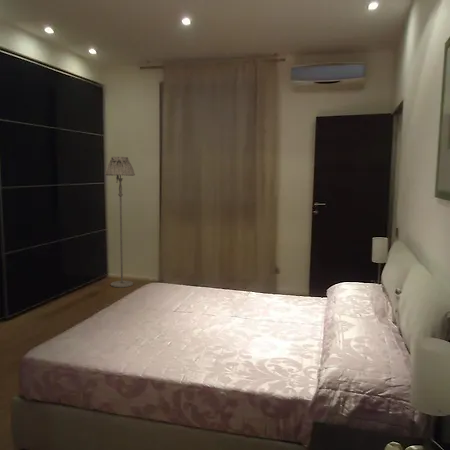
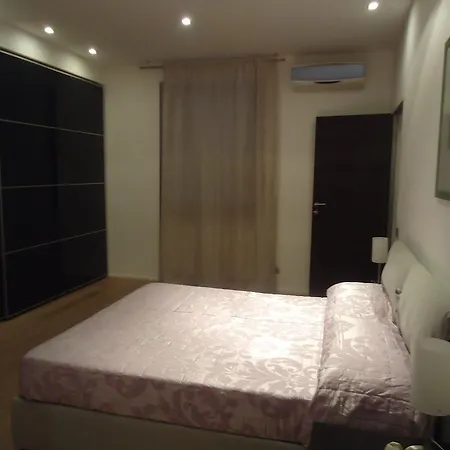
- floor lamp (120, 221)
